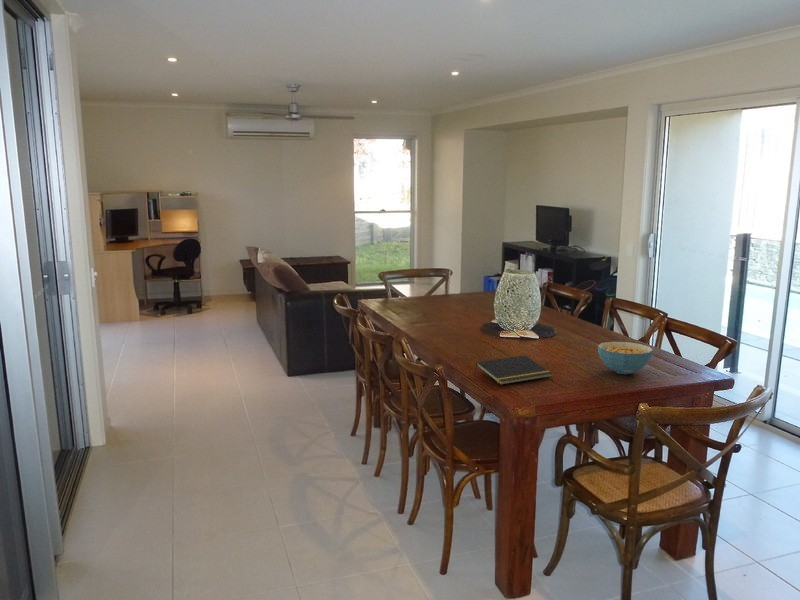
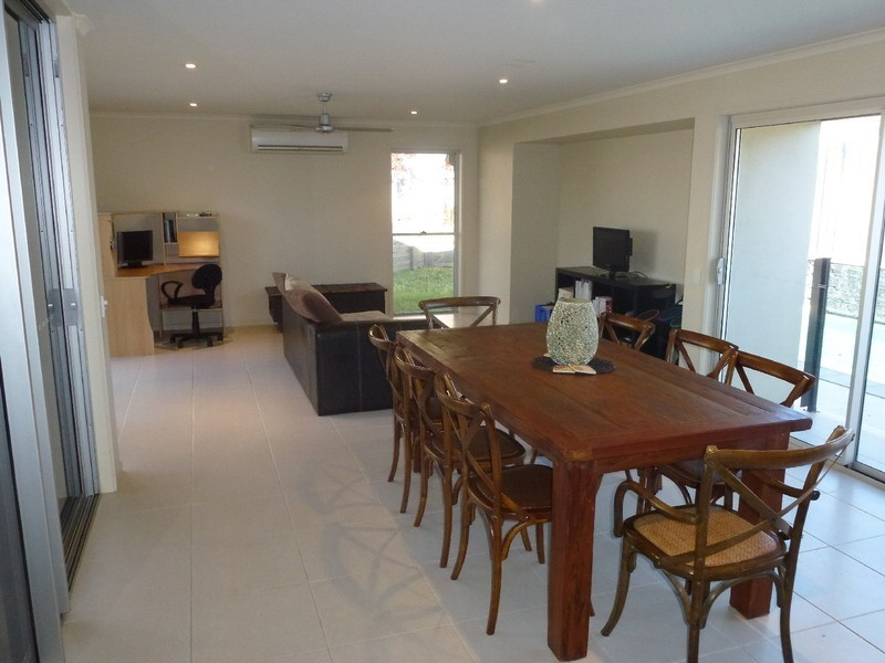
- cereal bowl (624, 359)
- notepad (513, 369)
